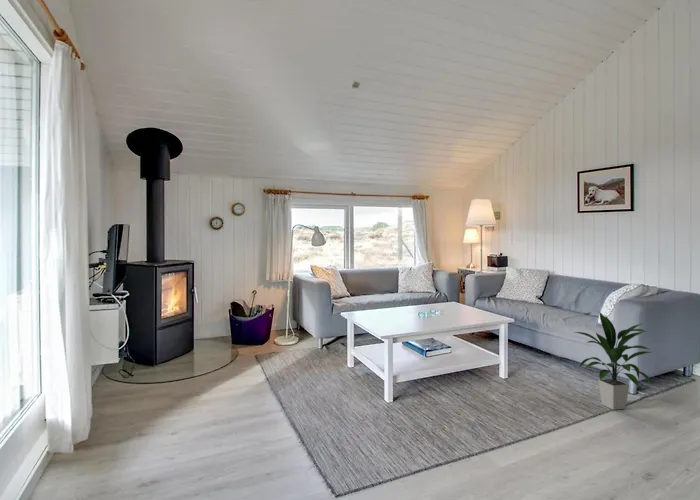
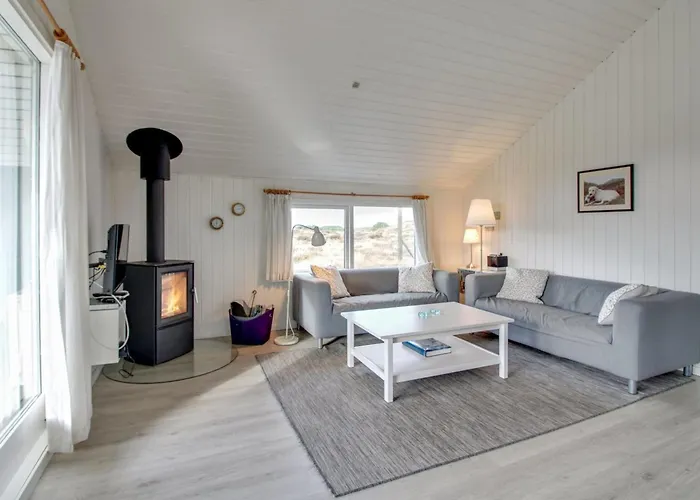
- indoor plant (617, 360)
